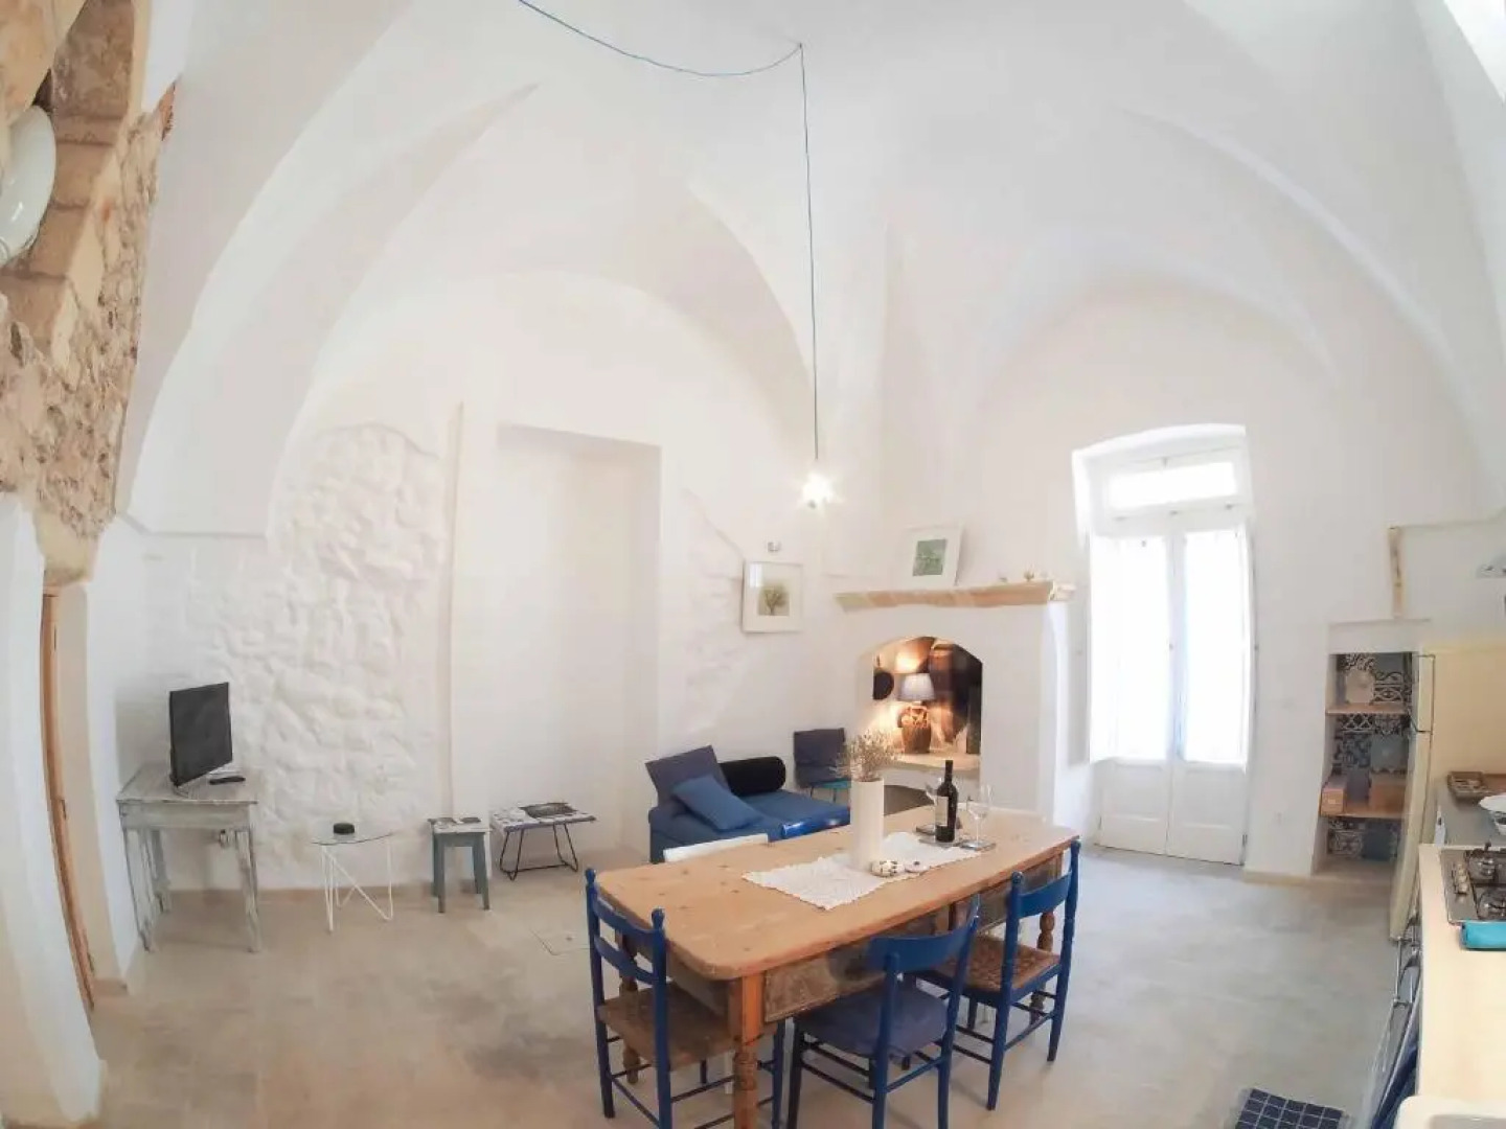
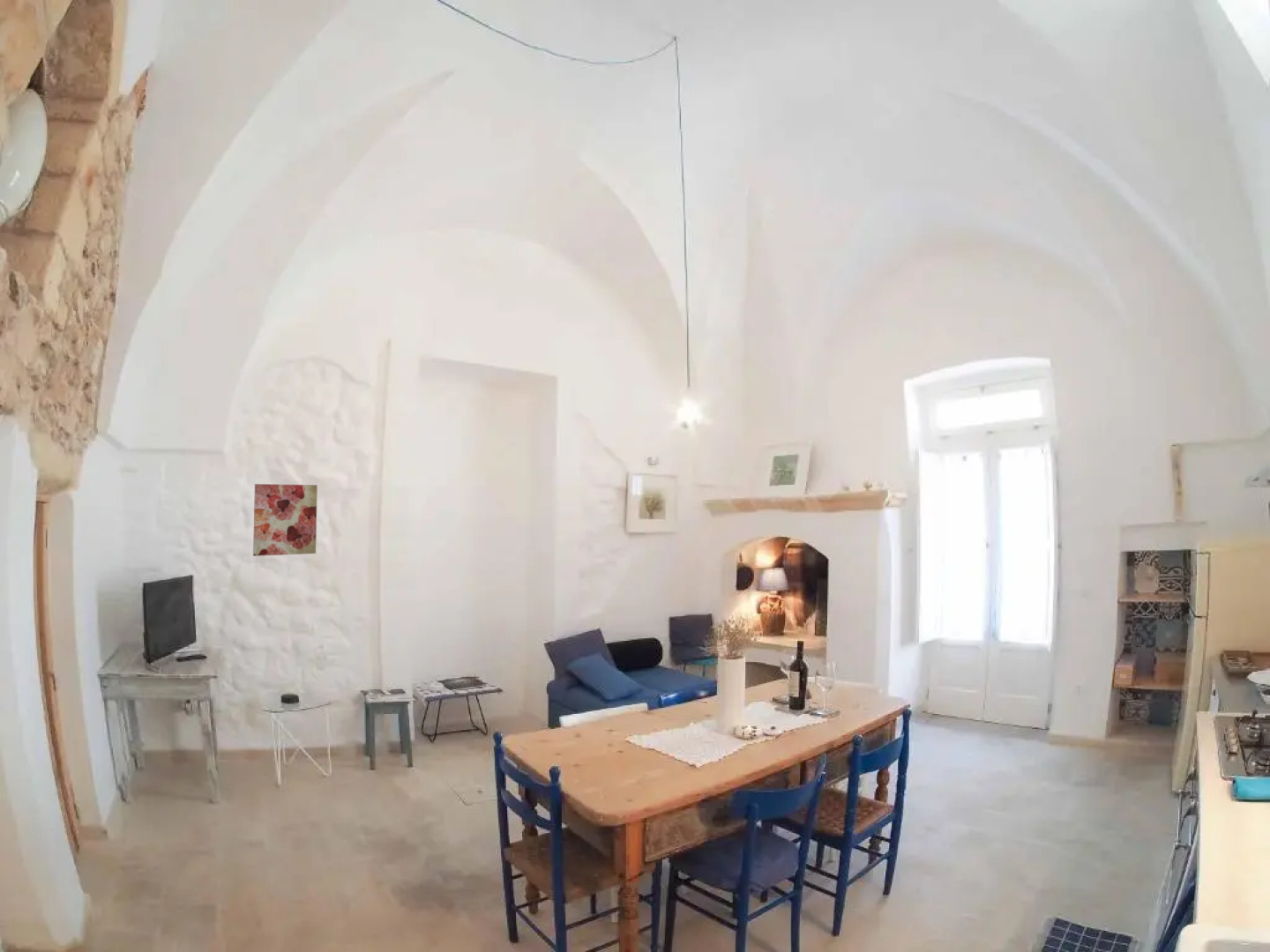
+ wall art (286, 519)
